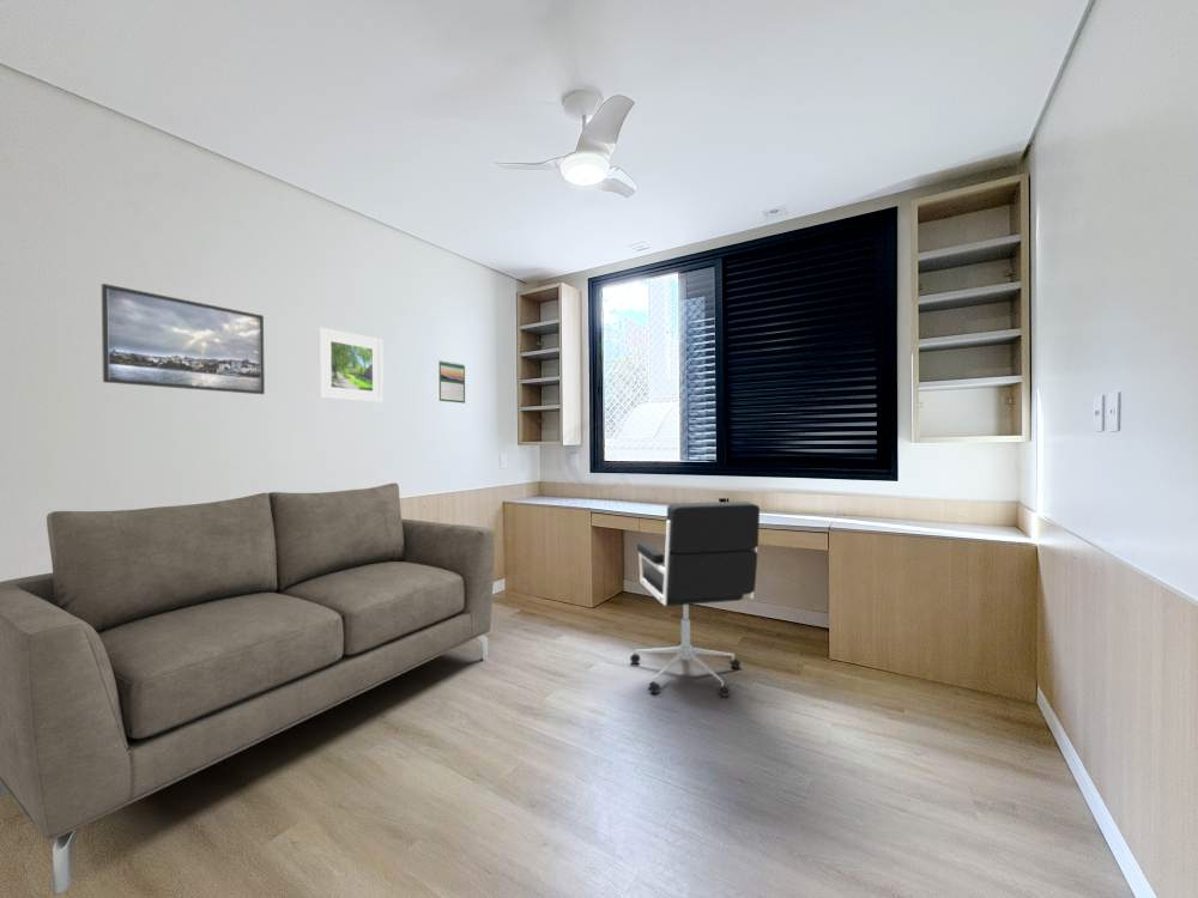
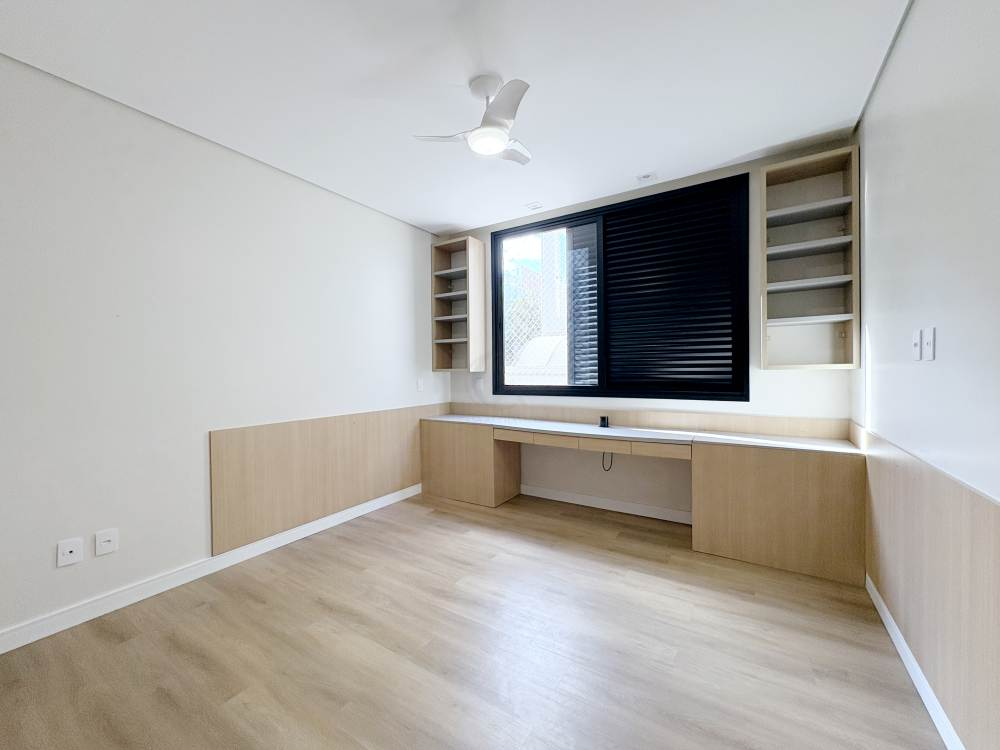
- calendar (452, 381)
- sofa (295, 602)
- office chair (690, 588)
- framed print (192, 345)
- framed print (351, 366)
